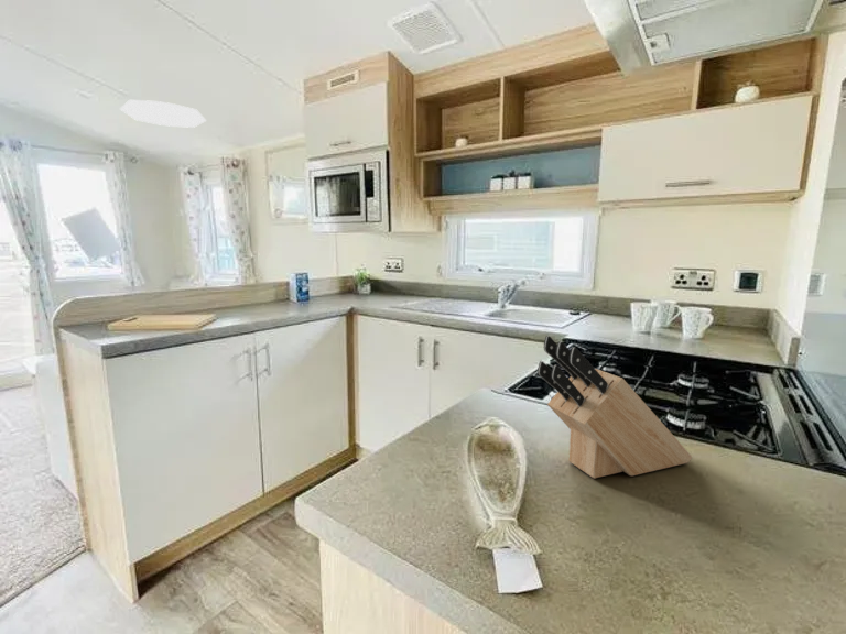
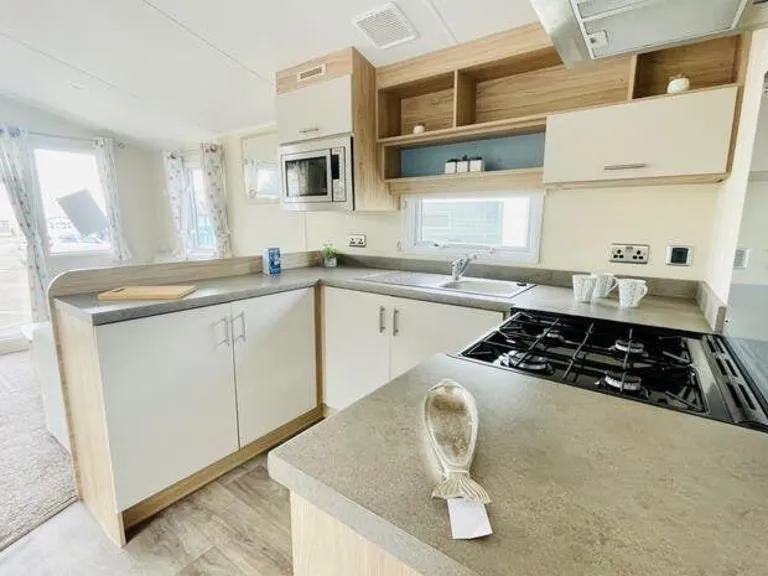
- knife block (612, 401)
- ceiling light (164, 118)
